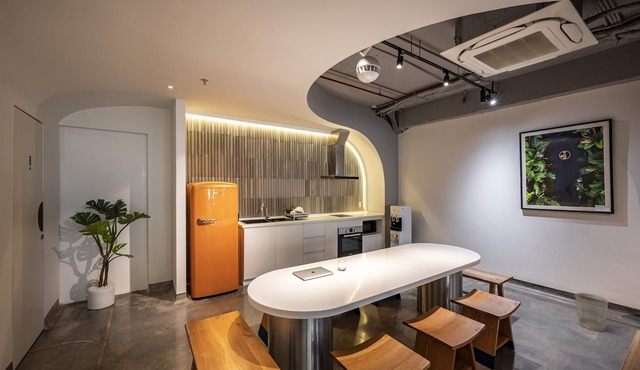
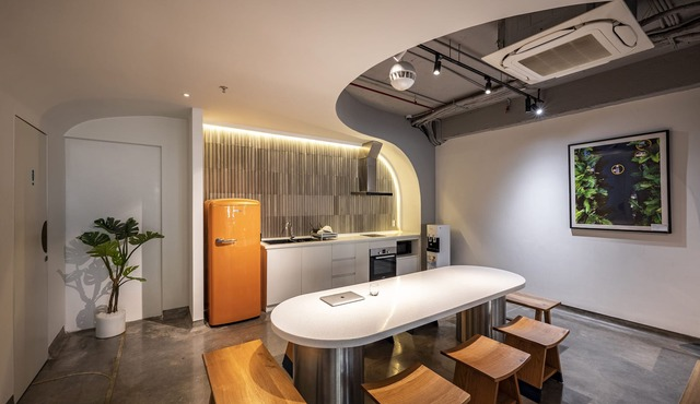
- wastebasket (591, 312)
